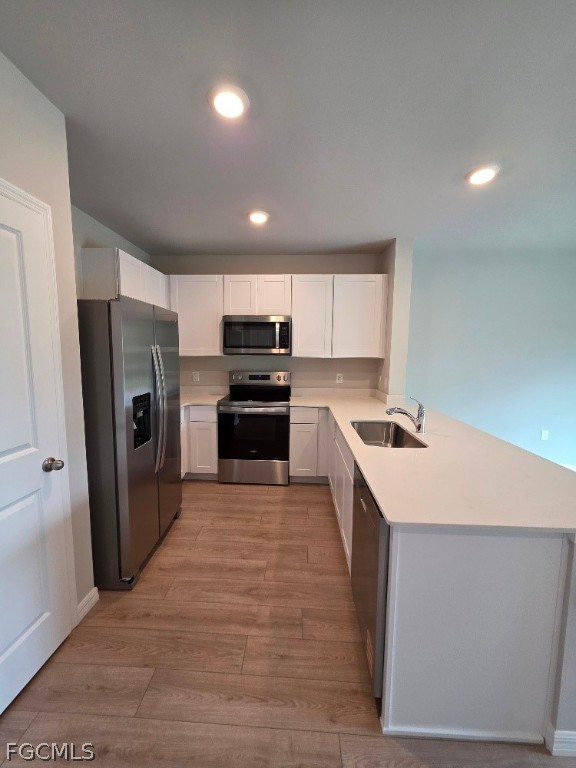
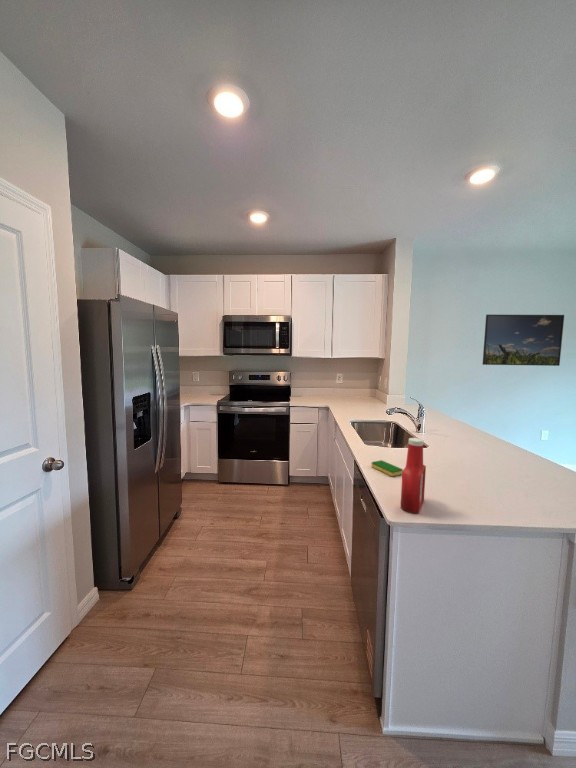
+ dish sponge (386, 467)
+ soap bottle (414, 472)
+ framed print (522, 340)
